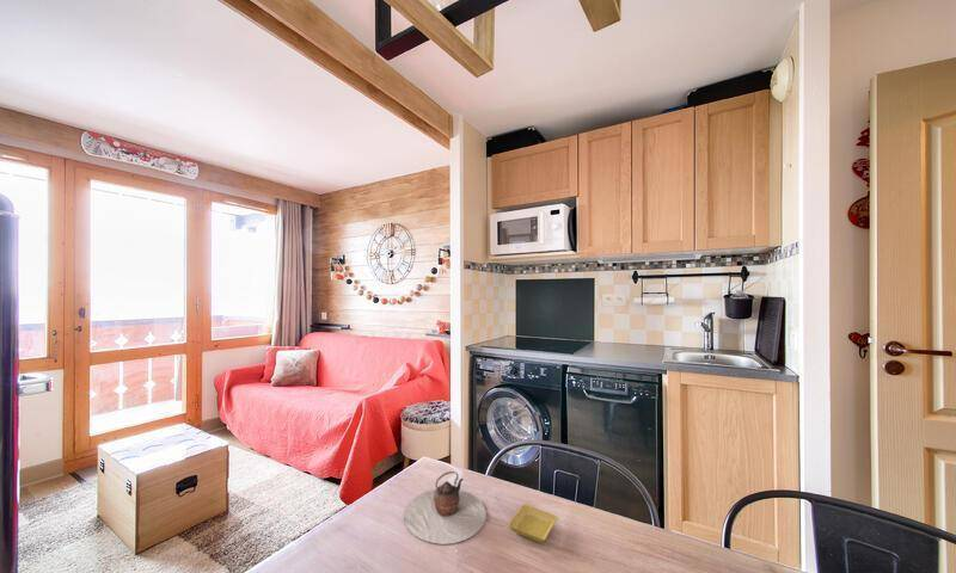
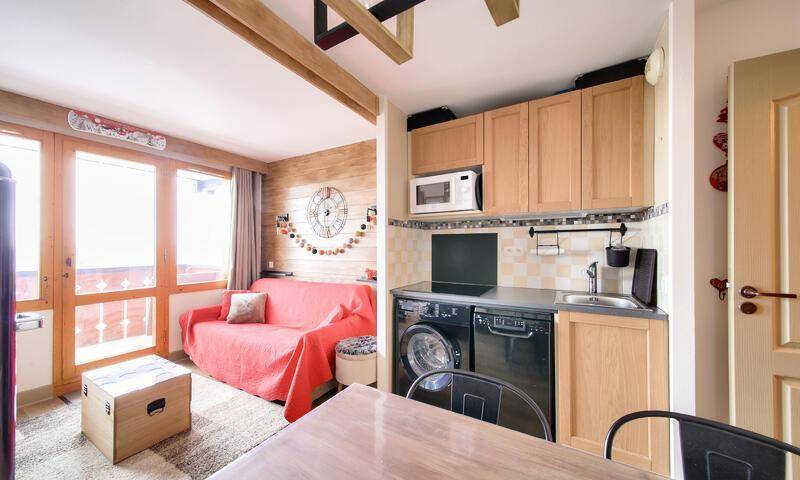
- saucer (533, 524)
- teapot (445, 494)
